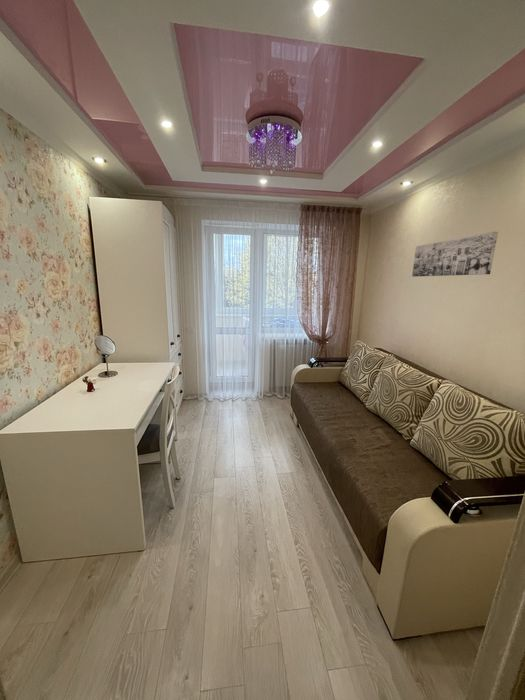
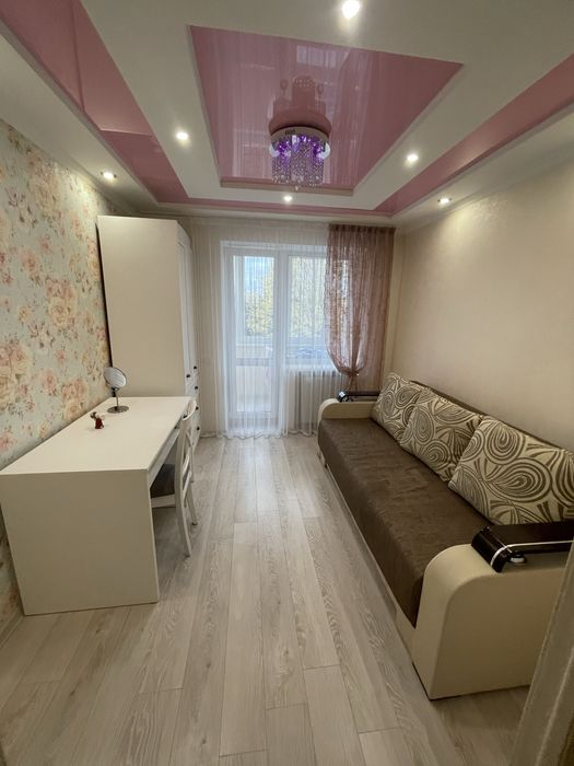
- wall art (447, 258)
